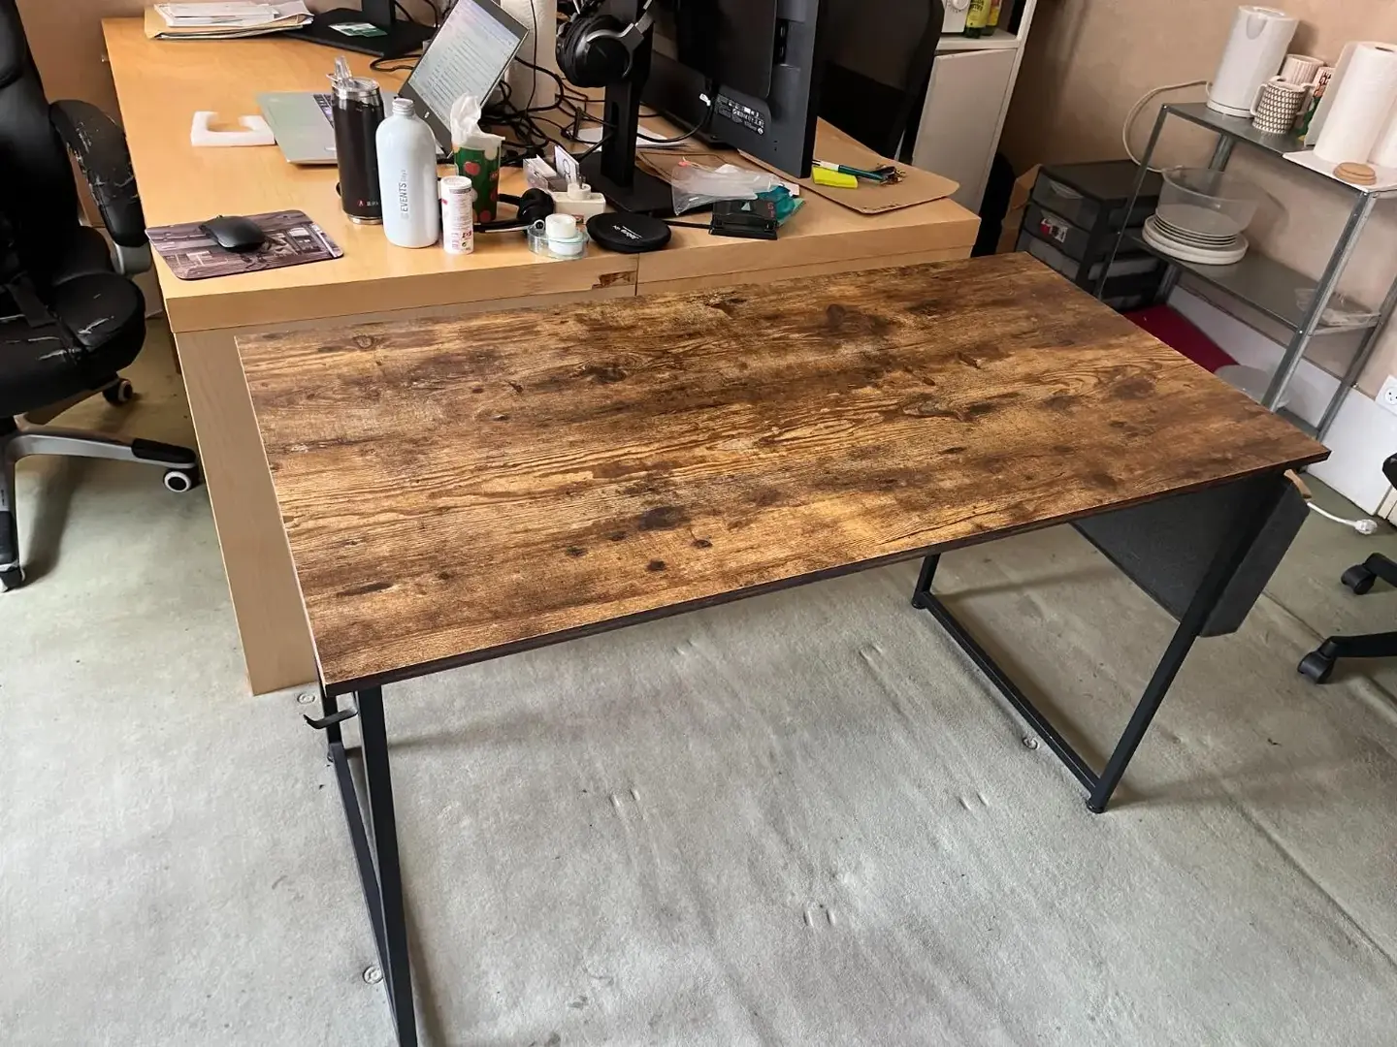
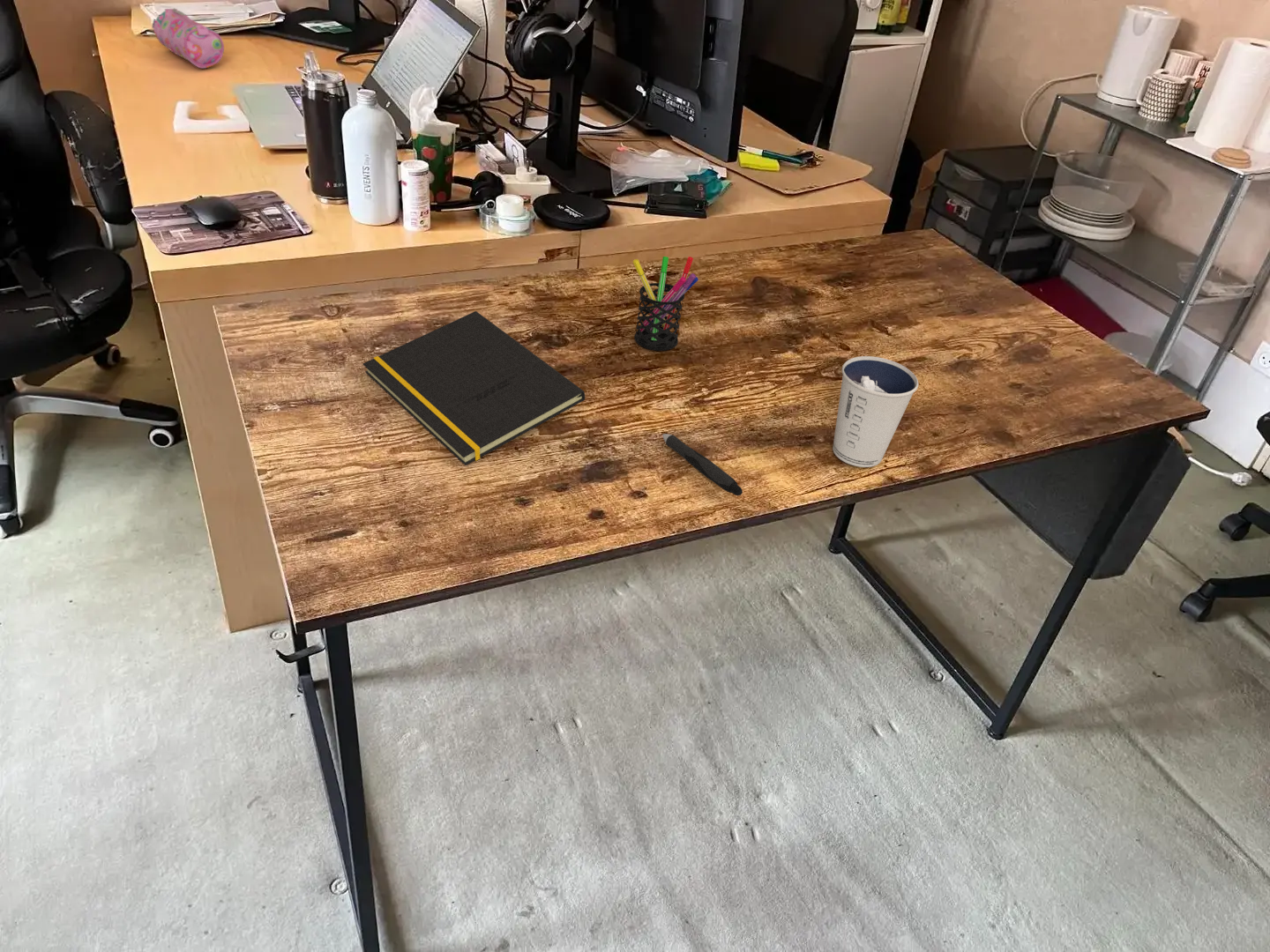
+ pencil case (187, 37)
+ pen (700, 462)
+ notepad (471, 381)
+ pen holder (663, 296)
+ dixie cup (868, 415)
